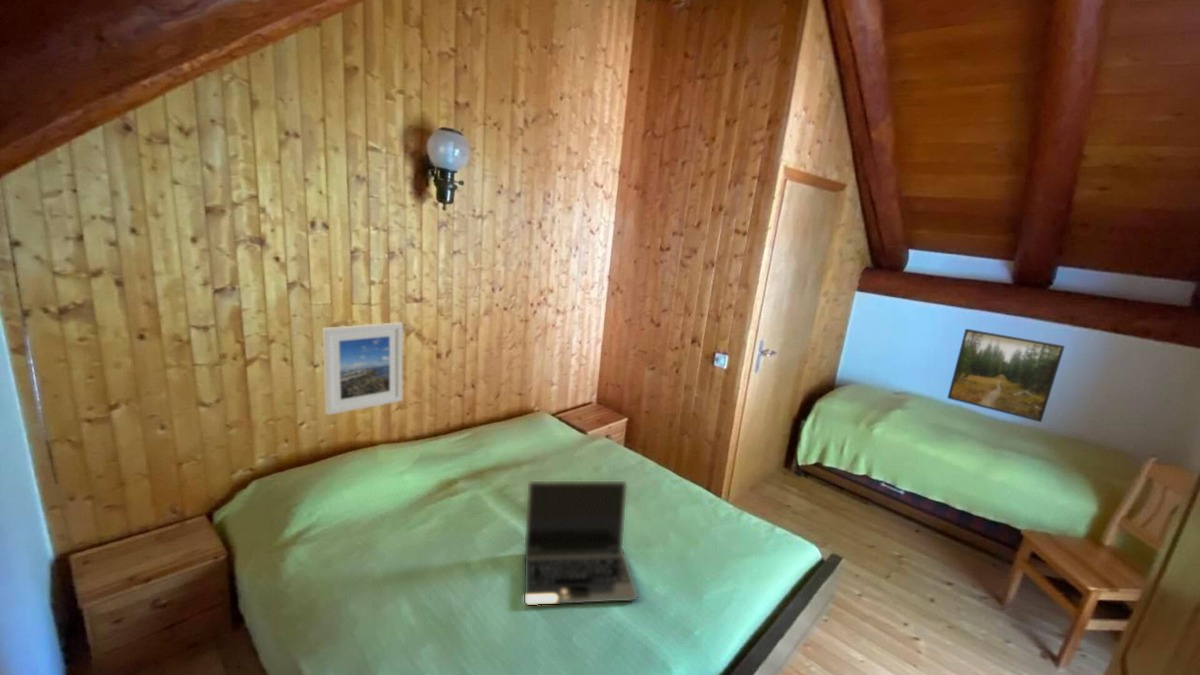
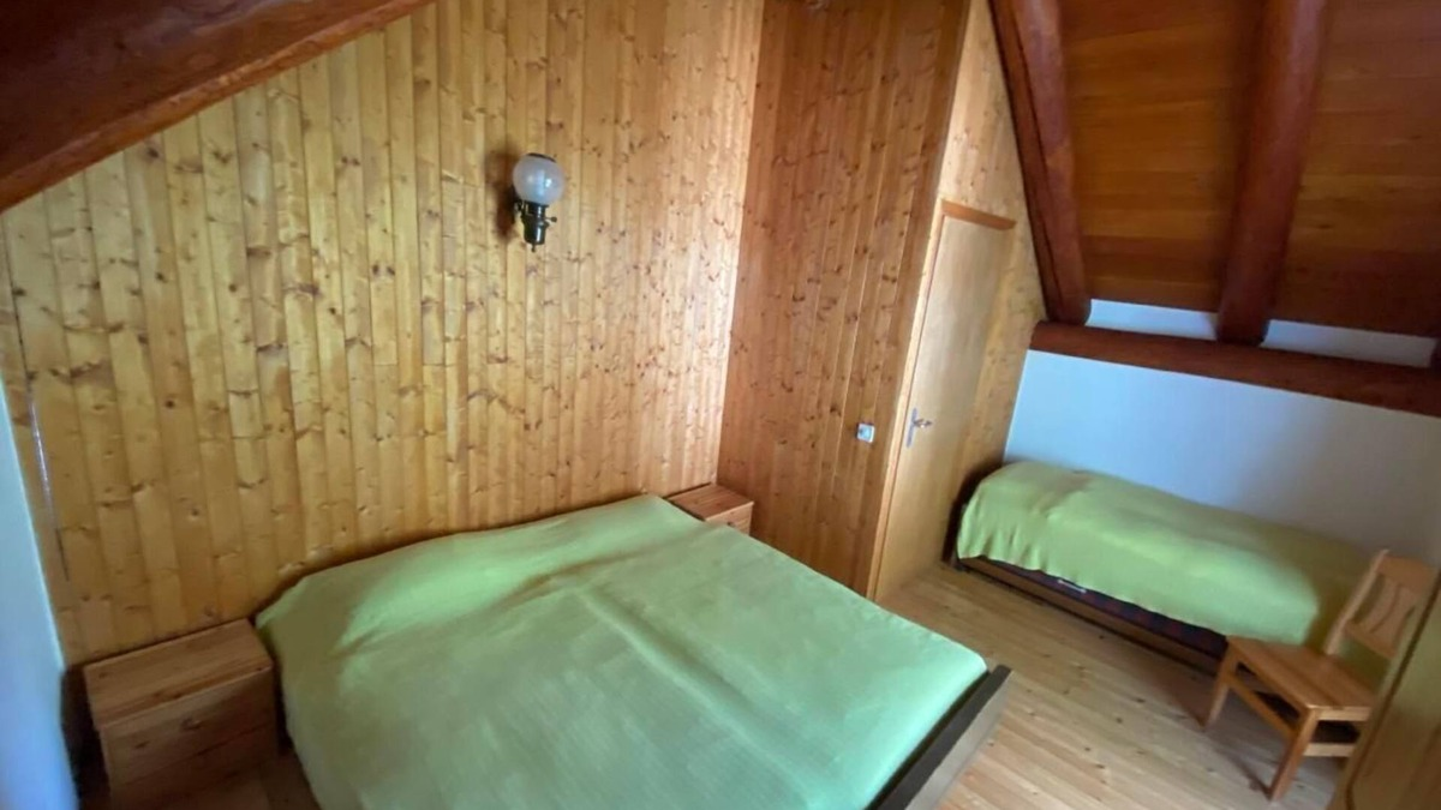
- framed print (1002, 373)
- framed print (365, 366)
- laptop (580, 537)
